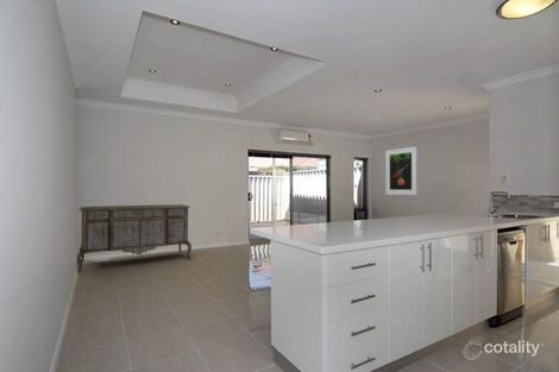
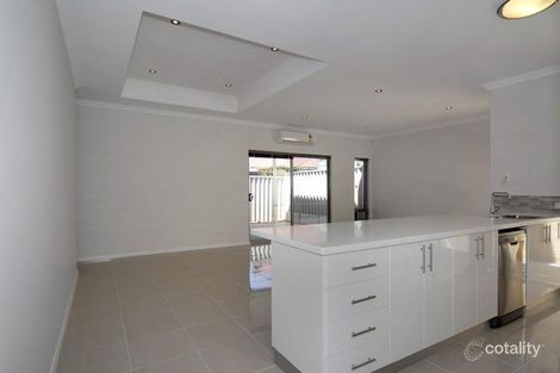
- sideboard (137, 233)
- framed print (400, 171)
